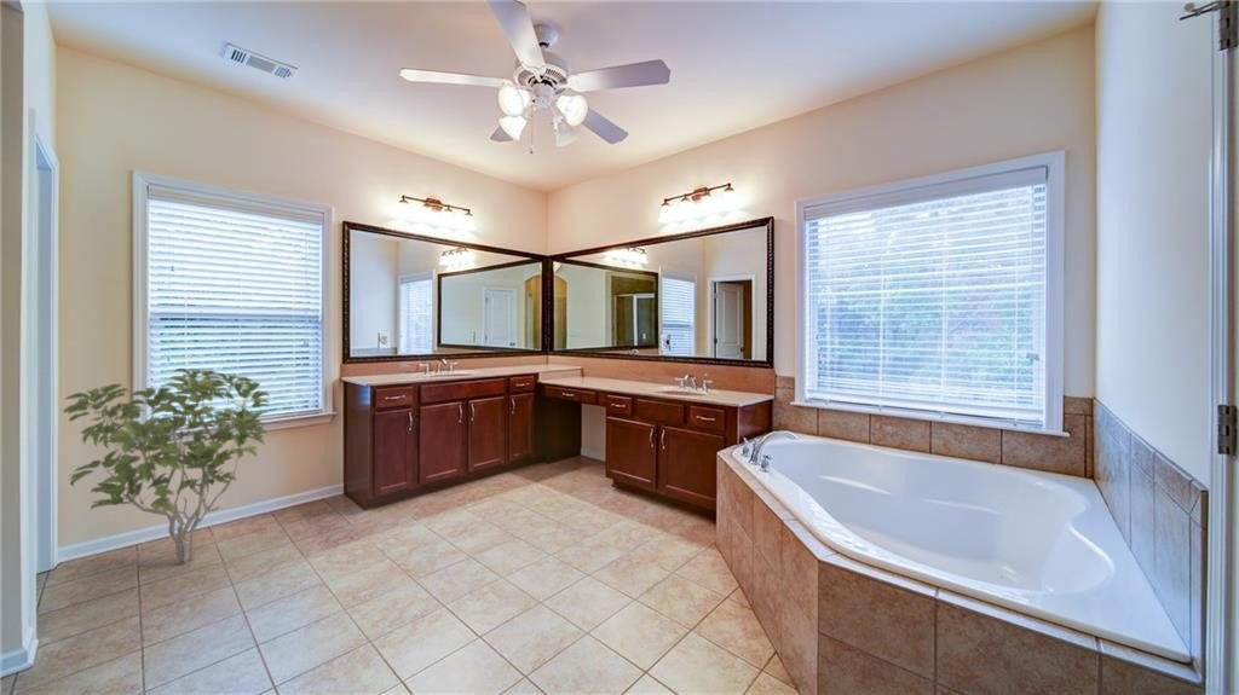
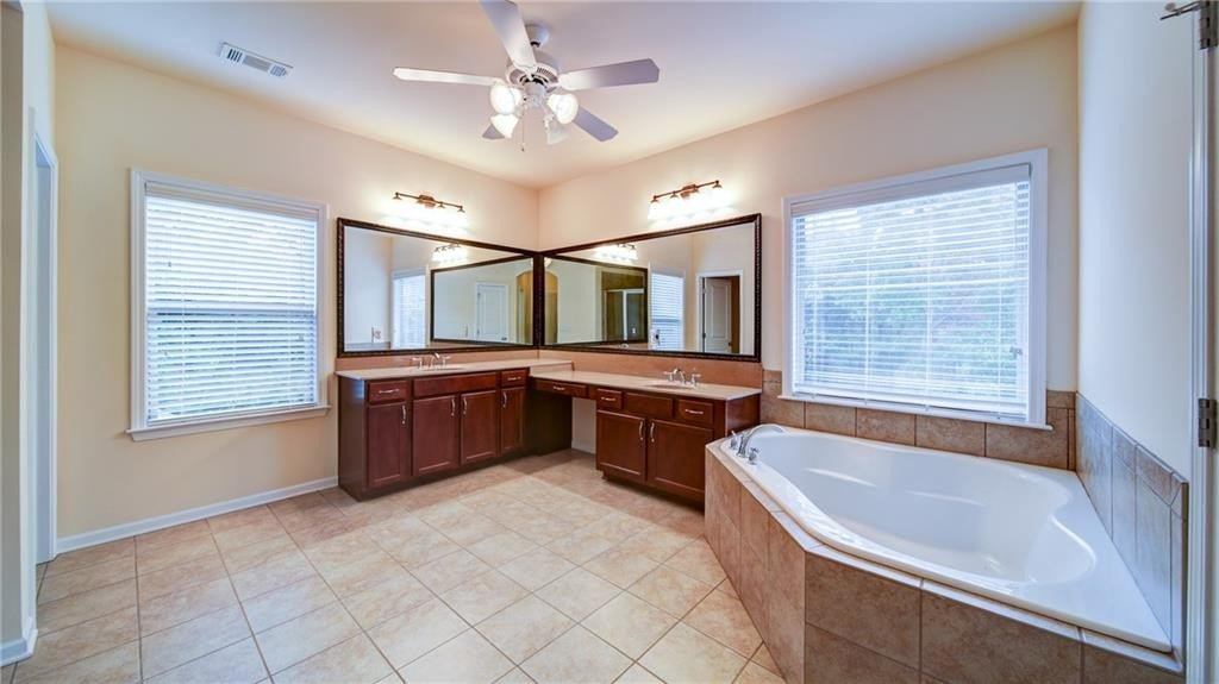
- shrub (185, 464)
